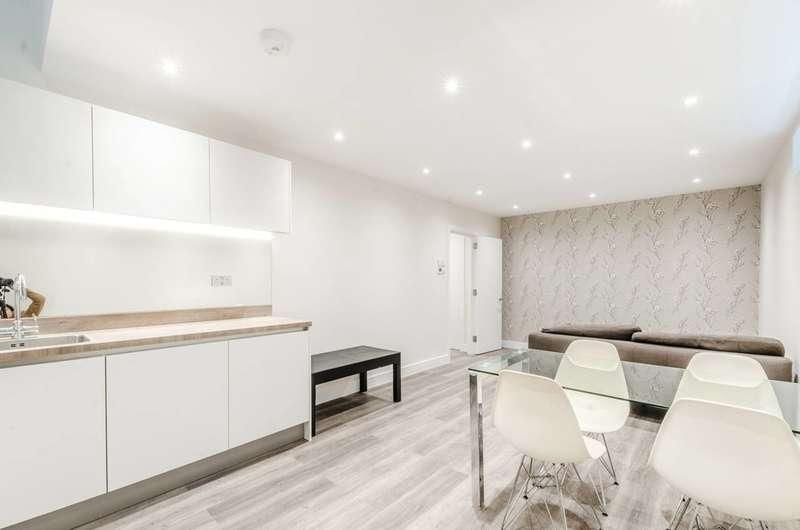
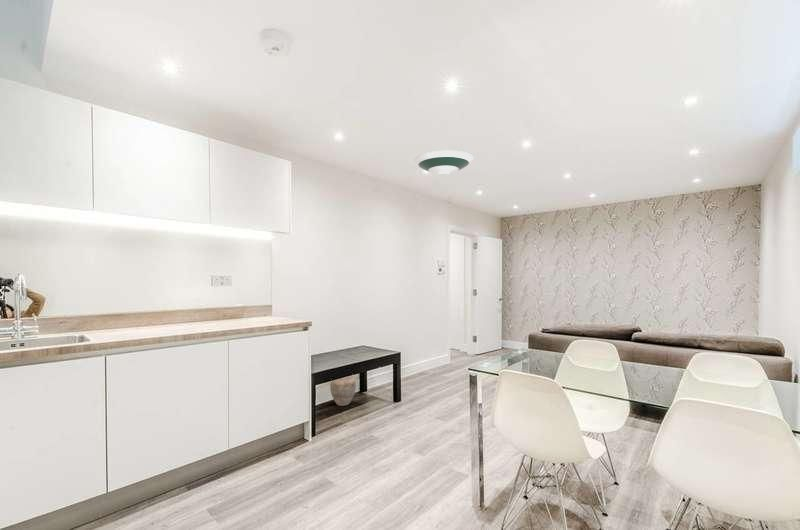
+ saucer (443, 167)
+ vase (343, 389)
